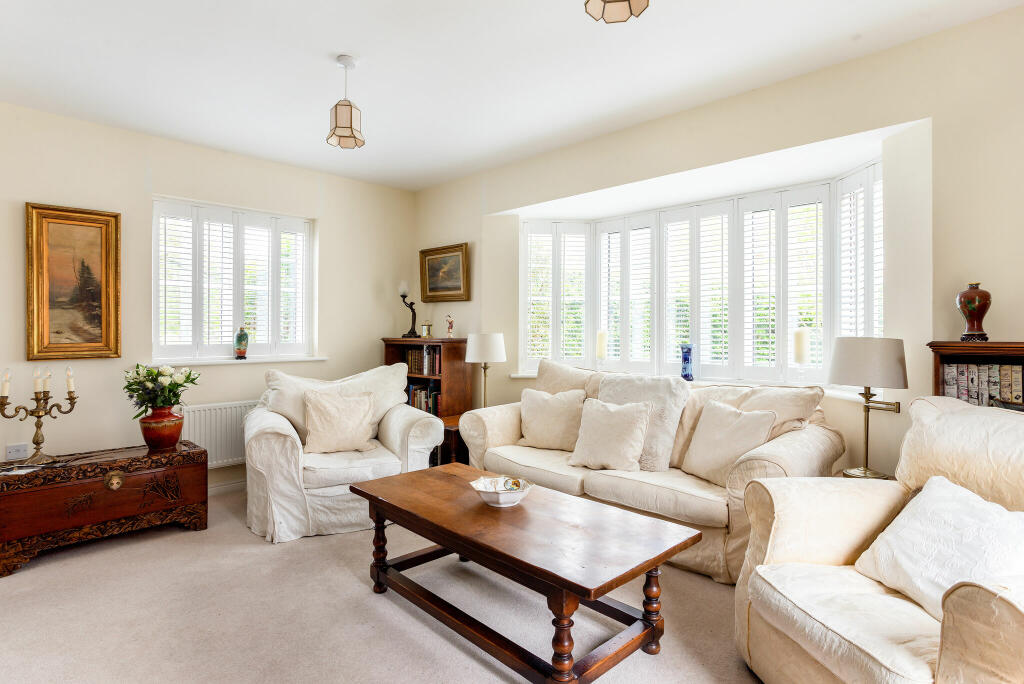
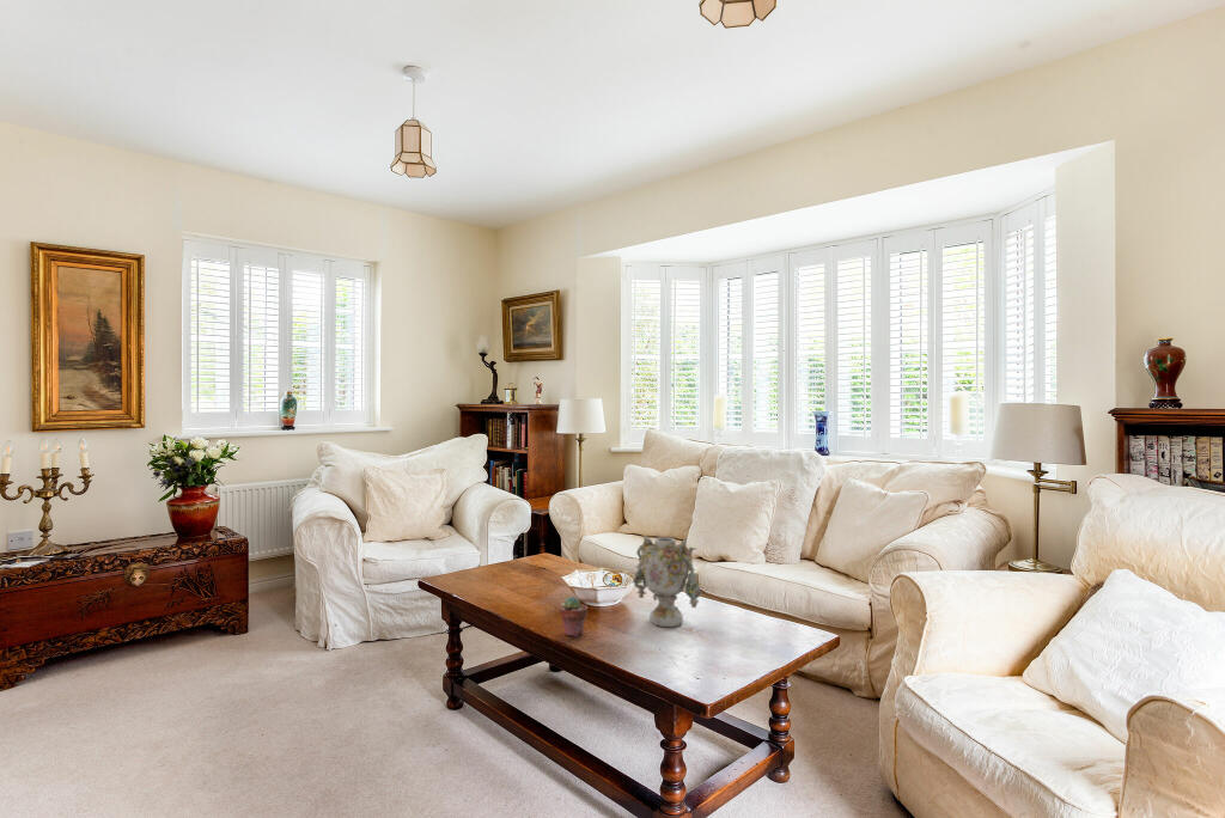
+ potted succulent (573, 615)
+ vase (665, 578)
